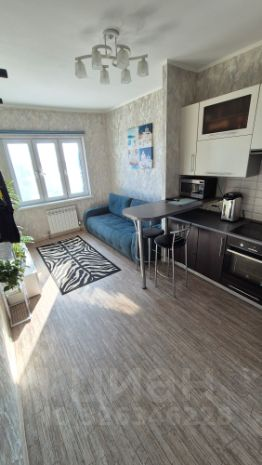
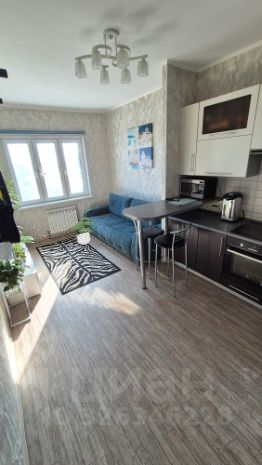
+ potted plant (82, 231)
